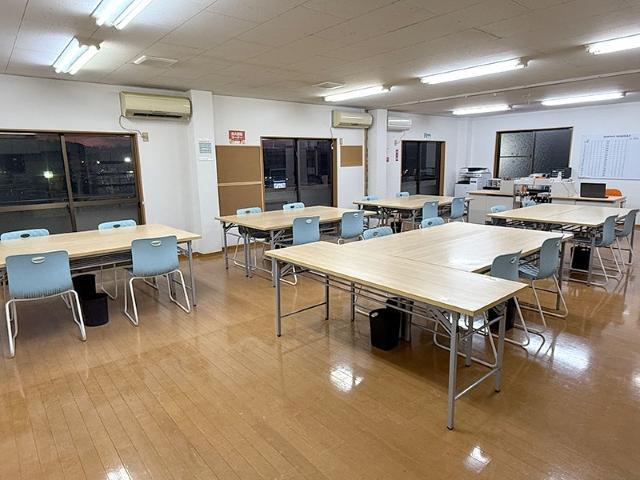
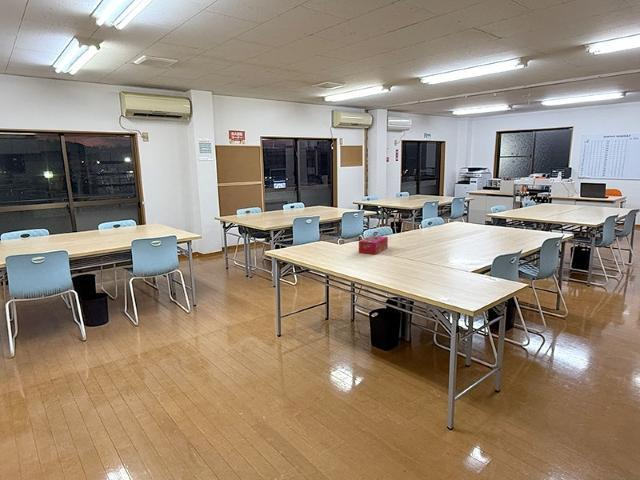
+ tissue box (373, 244)
